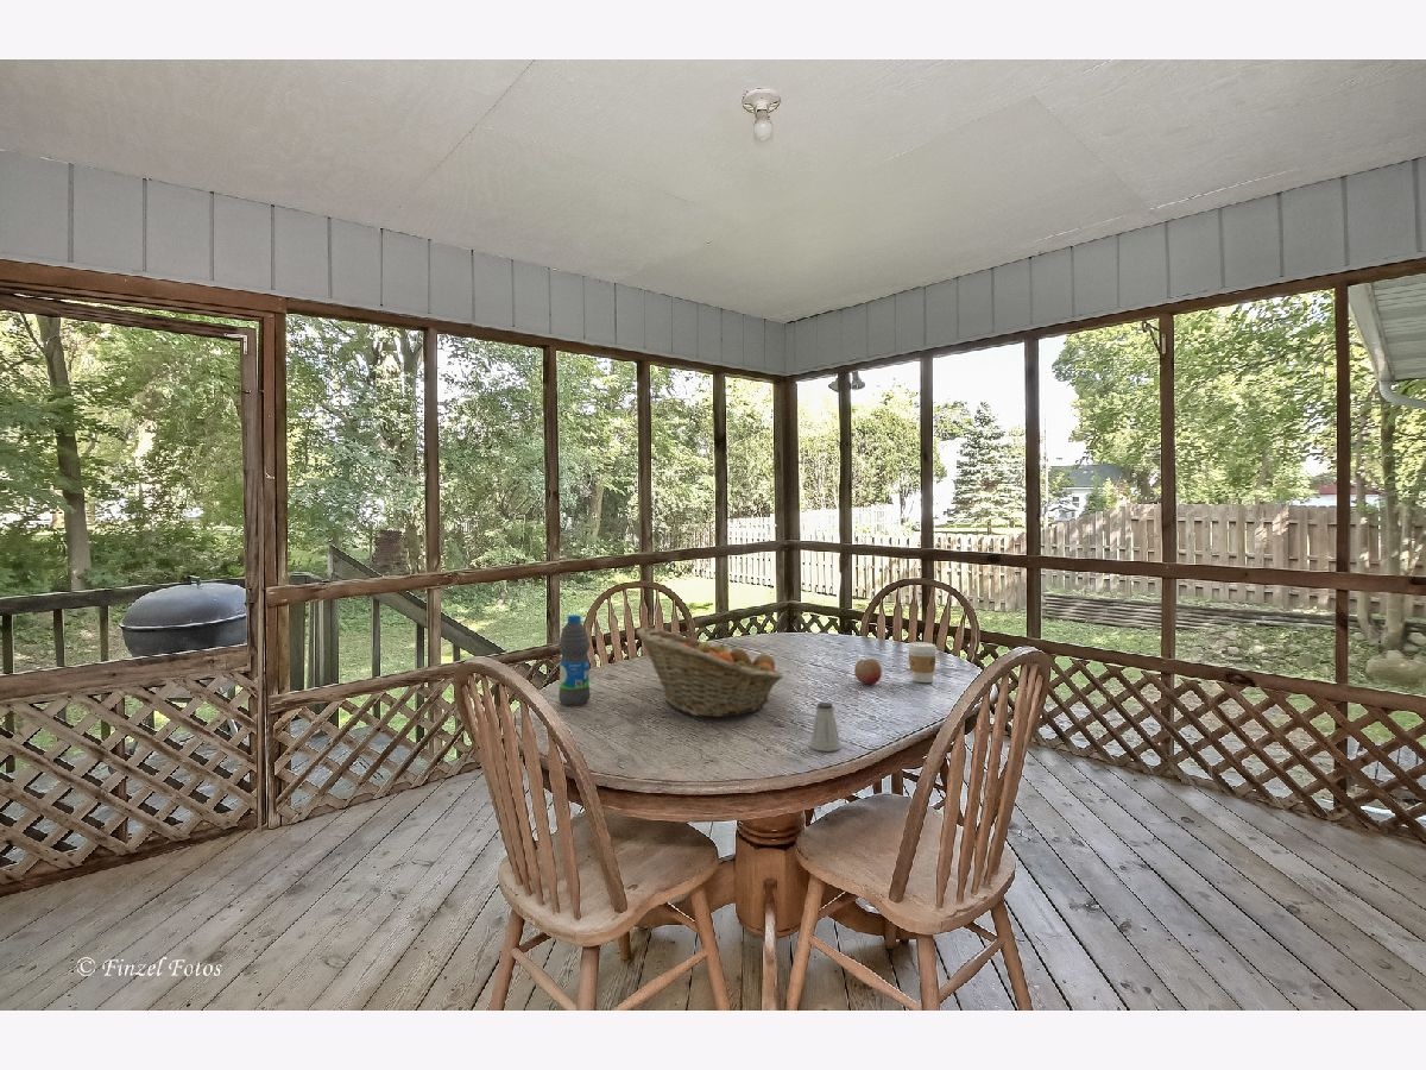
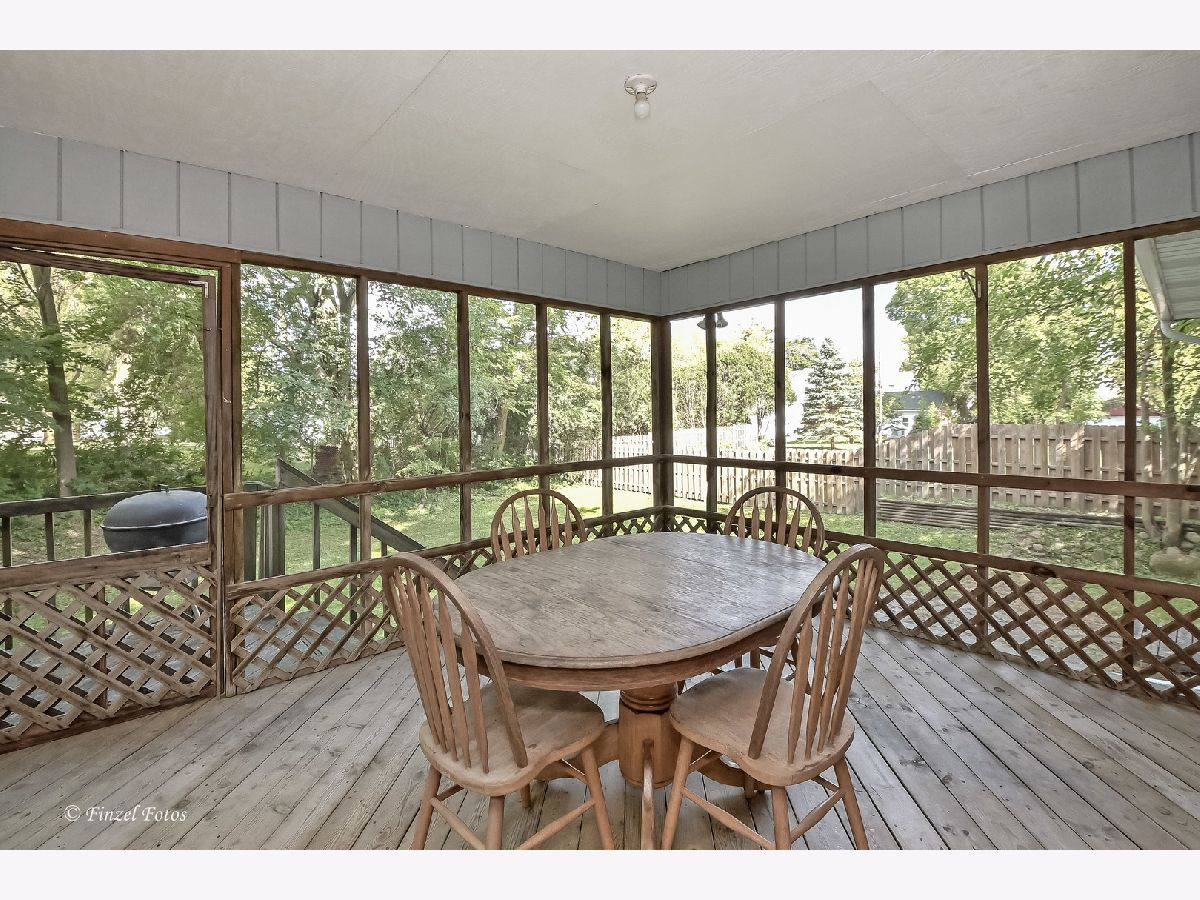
- saltshaker (825, 724)
- fruit basket (707, 665)
- coffee cup (922, 661)
- fruit (867, 671)
- water bottle (574, 659)
